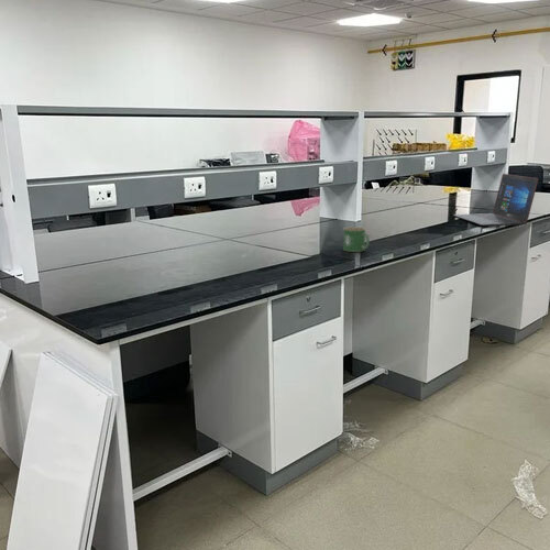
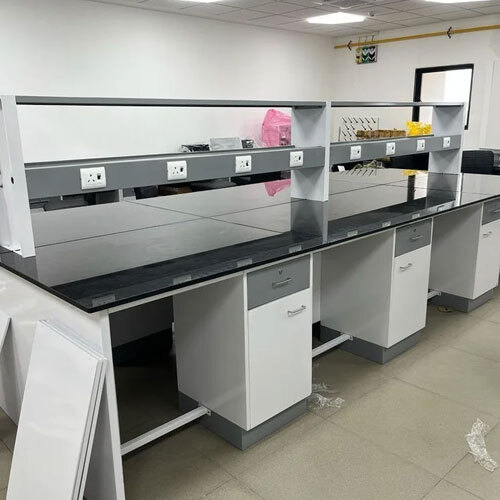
- laptop (496, 198)
- mug (356, 239)
